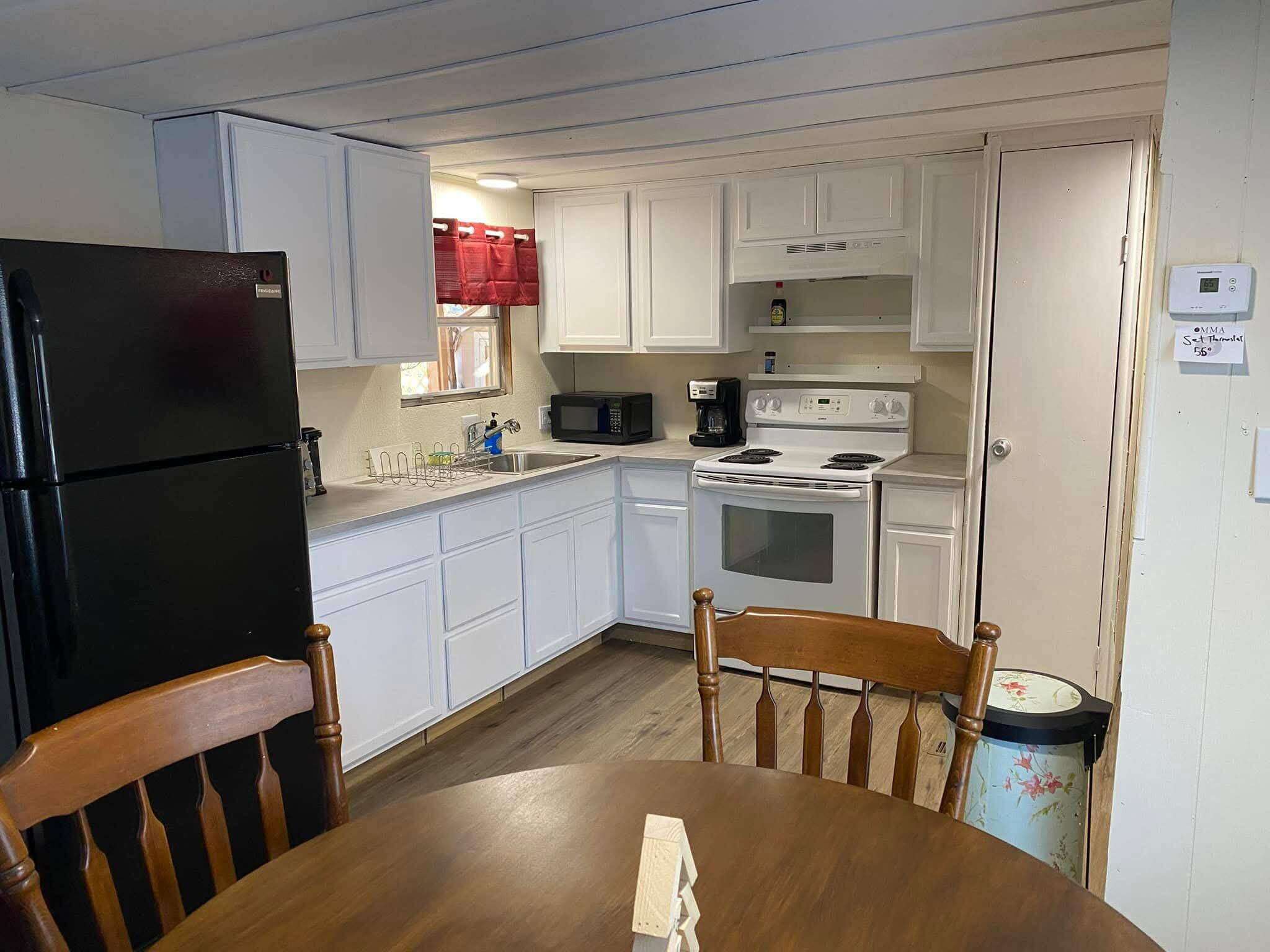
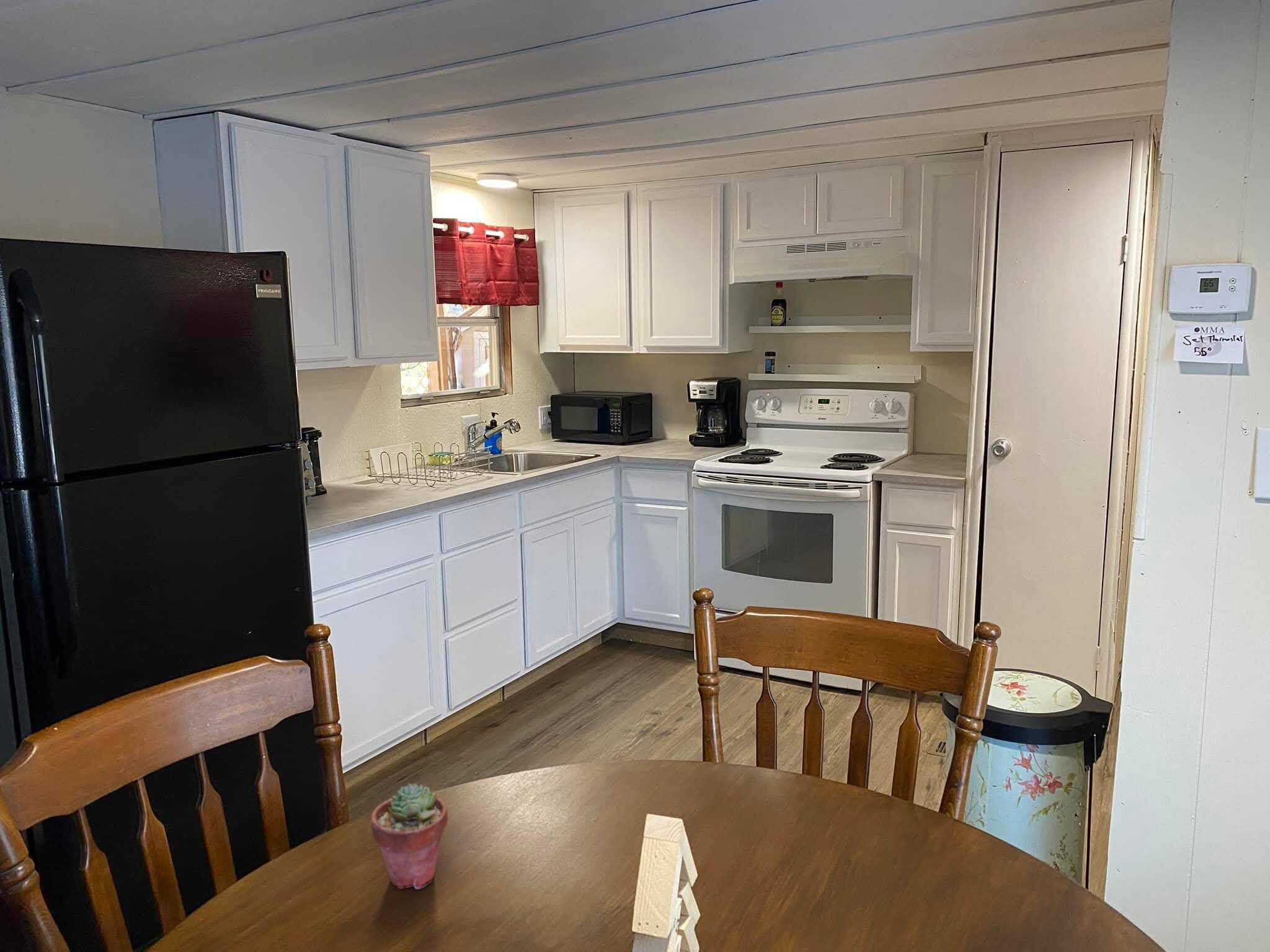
+ potted succulent (410, 830)
